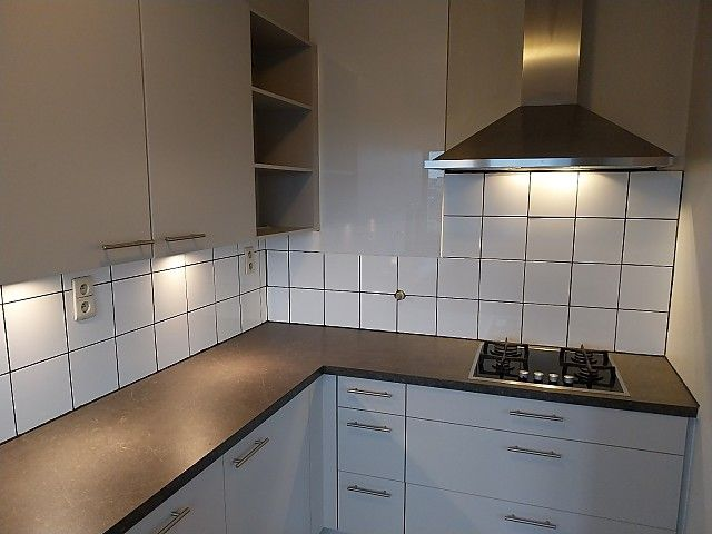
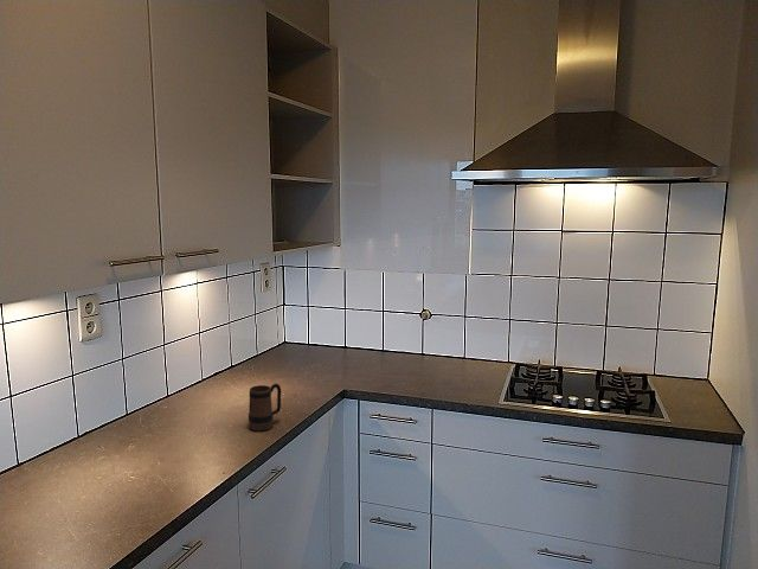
+ mug (265, 405)
